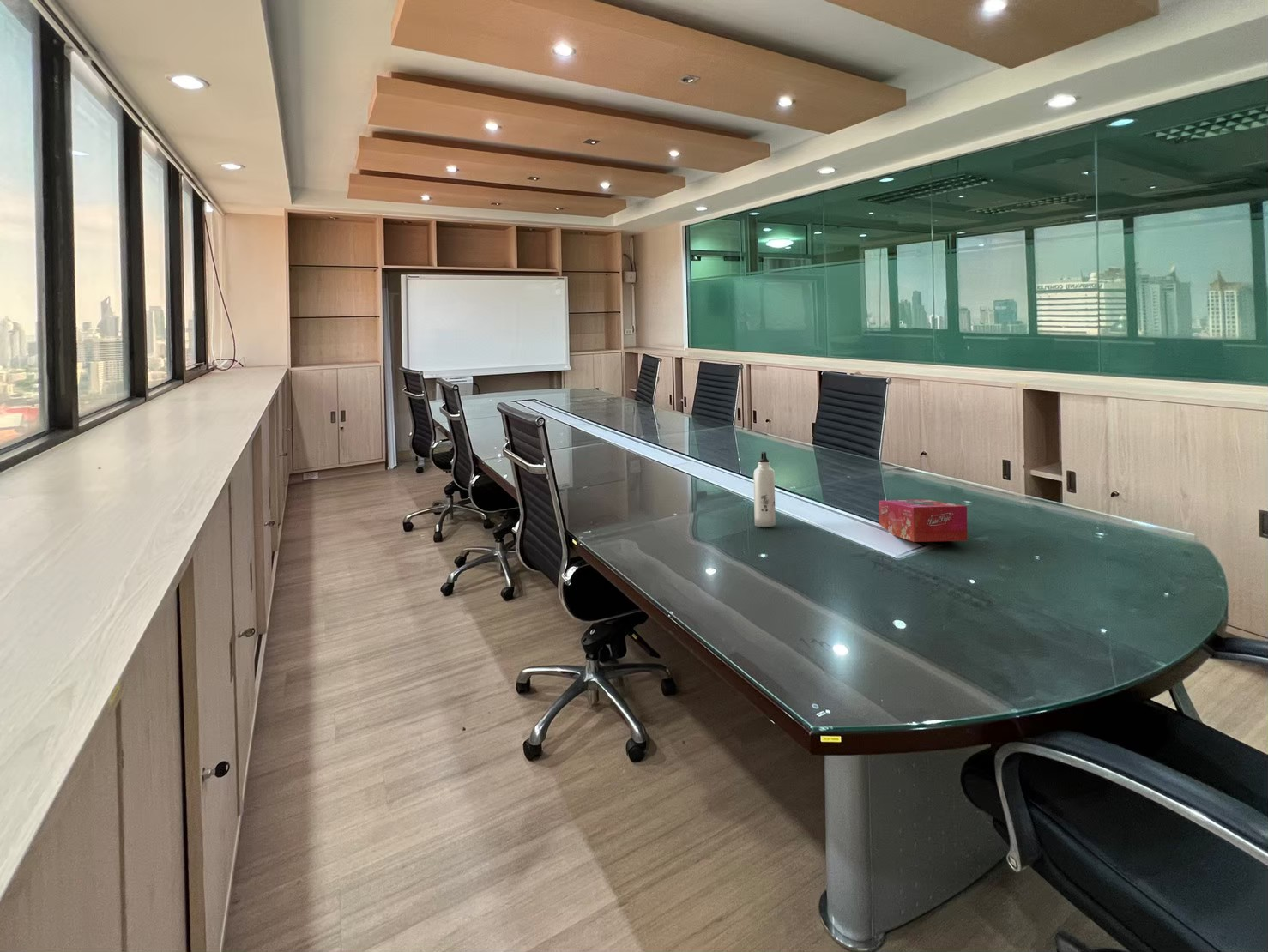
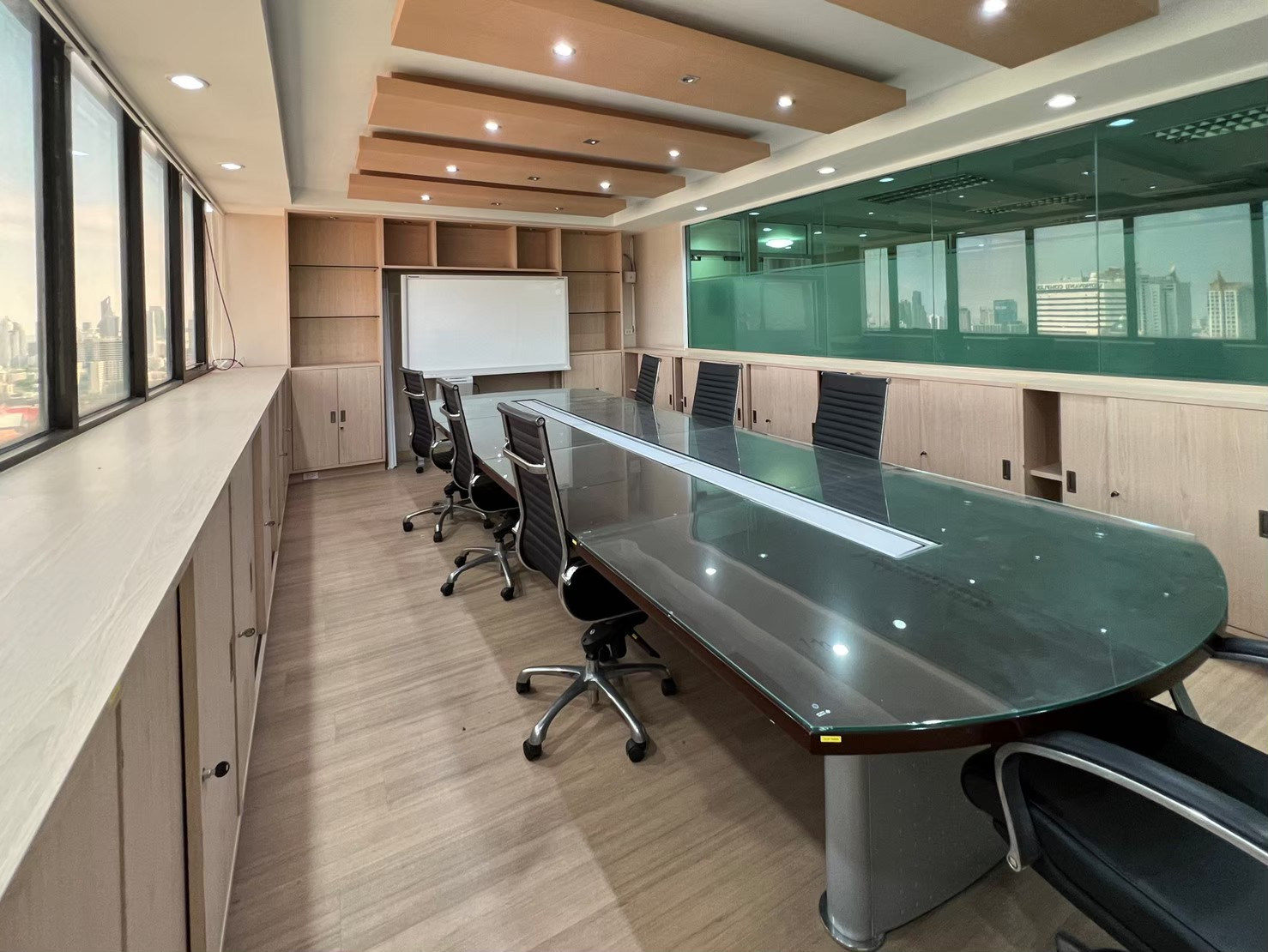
- water bottle (764, 488)
- tissue box (920, 519)
